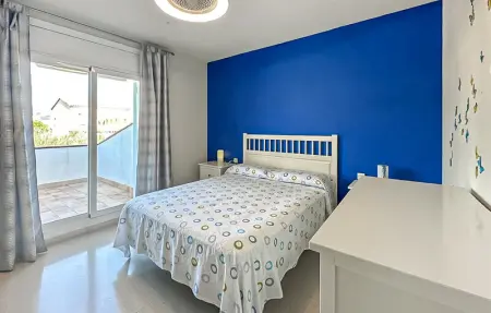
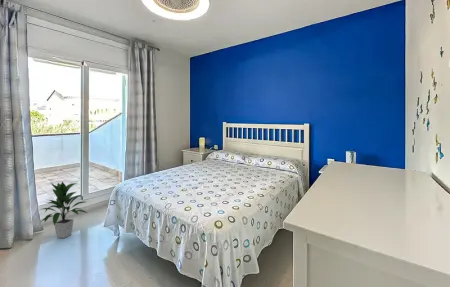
+ indoor plant (63, 207)
